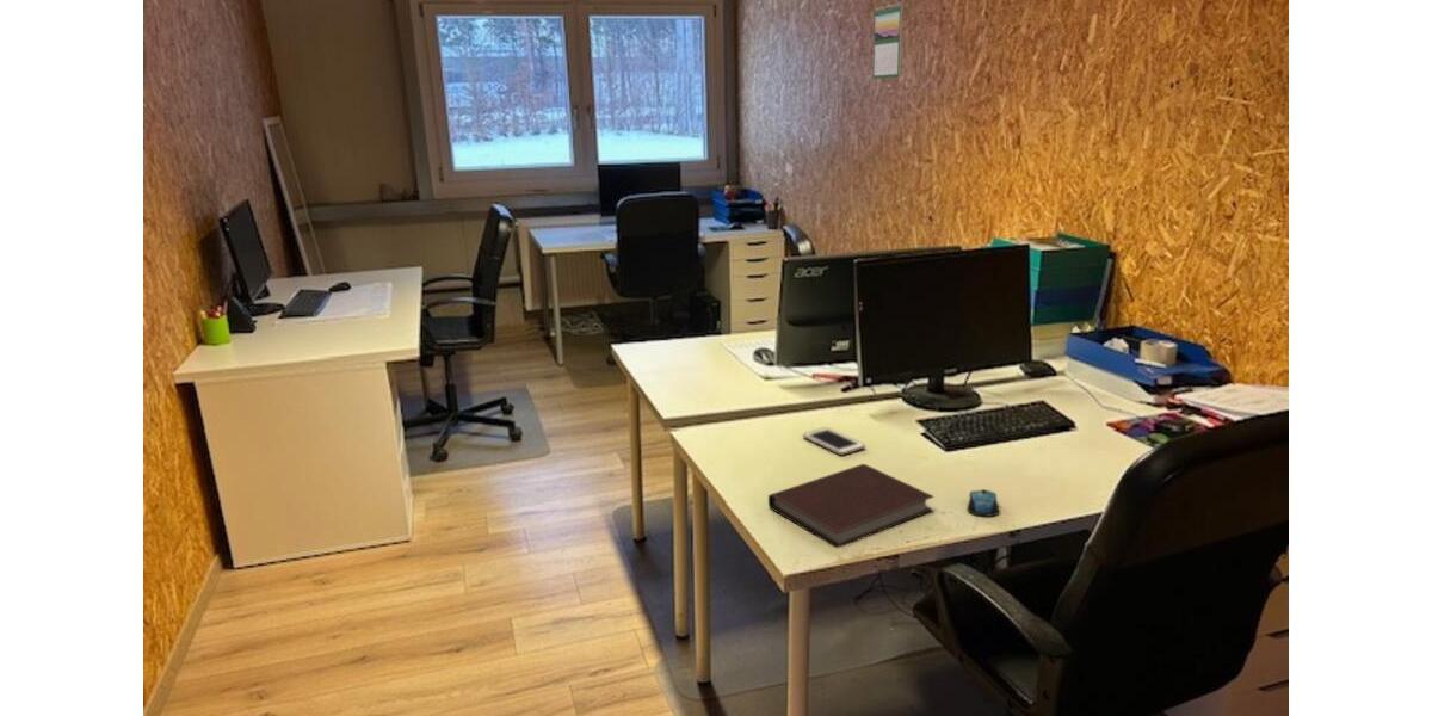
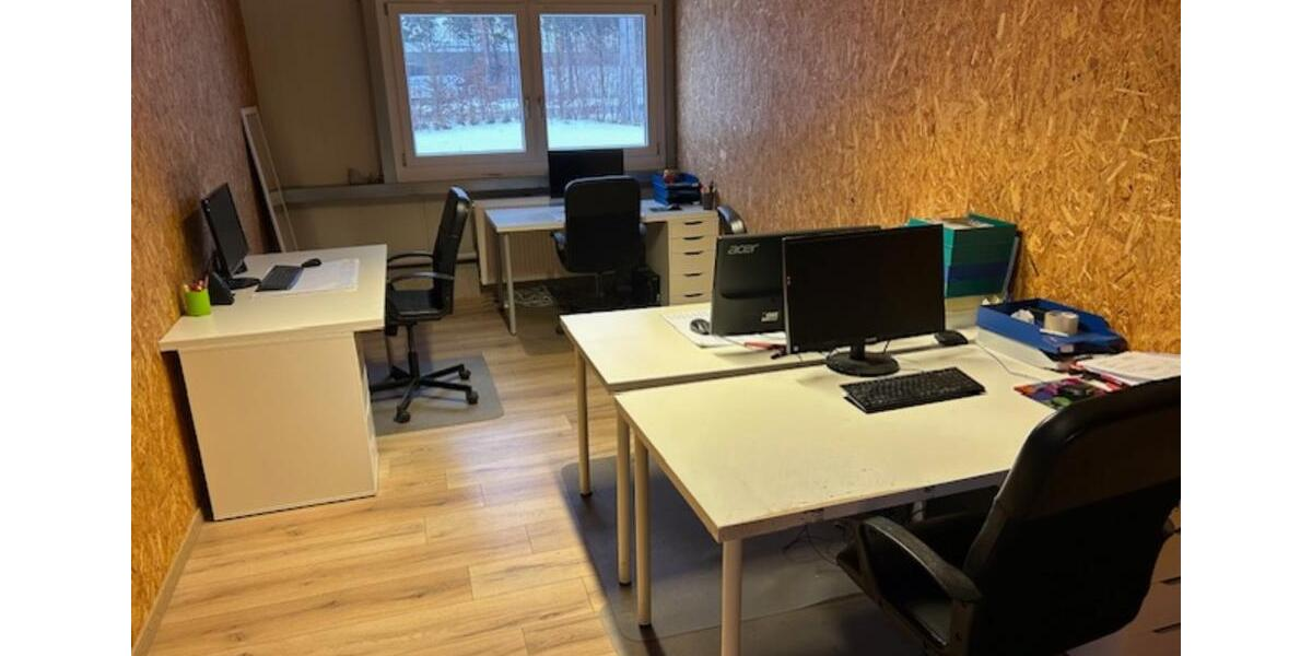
- calendar (887, 41)
- notebook (850, 501)
- computer mouse (982, 496)
- cell phone (833, 440)
